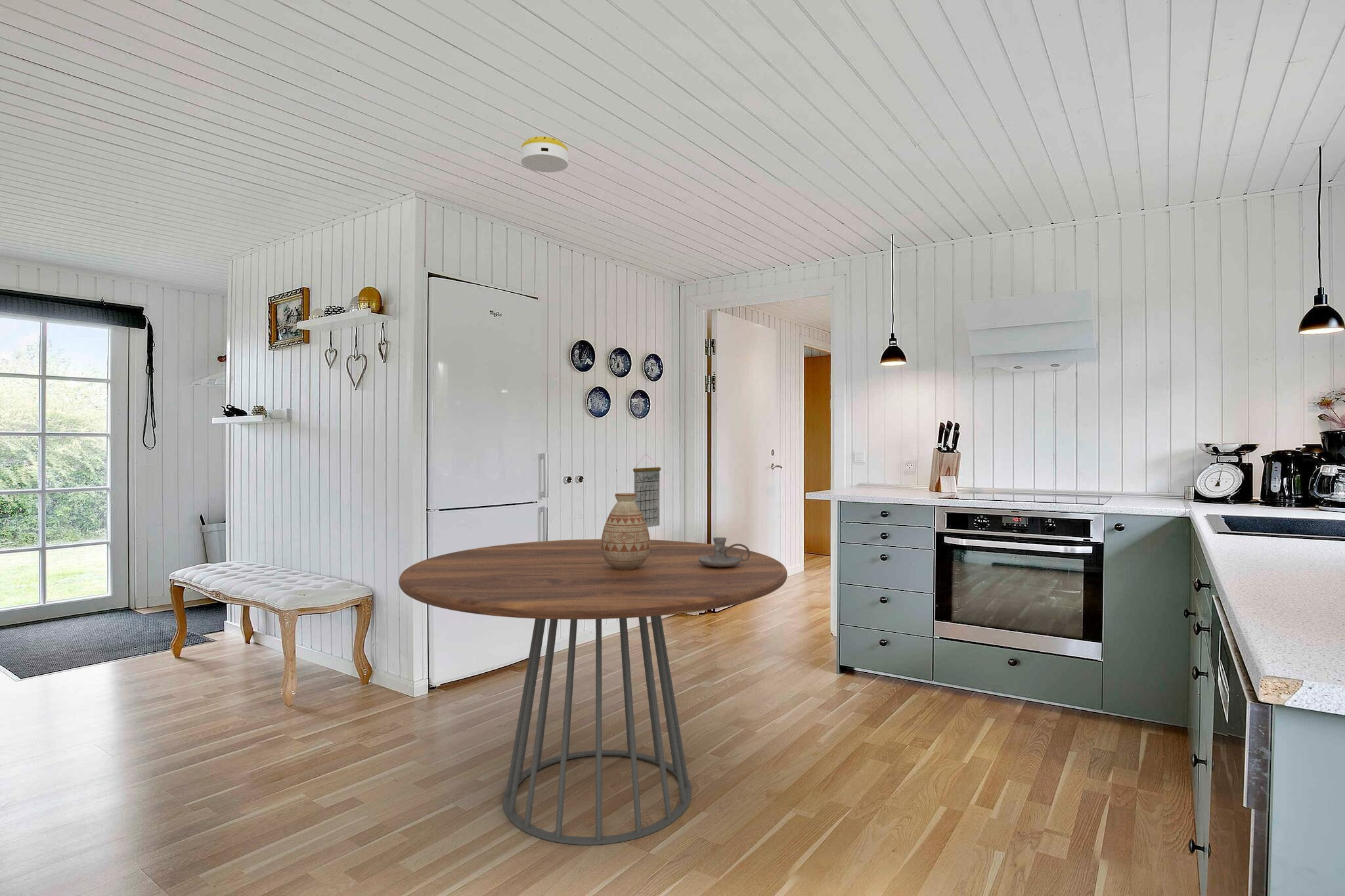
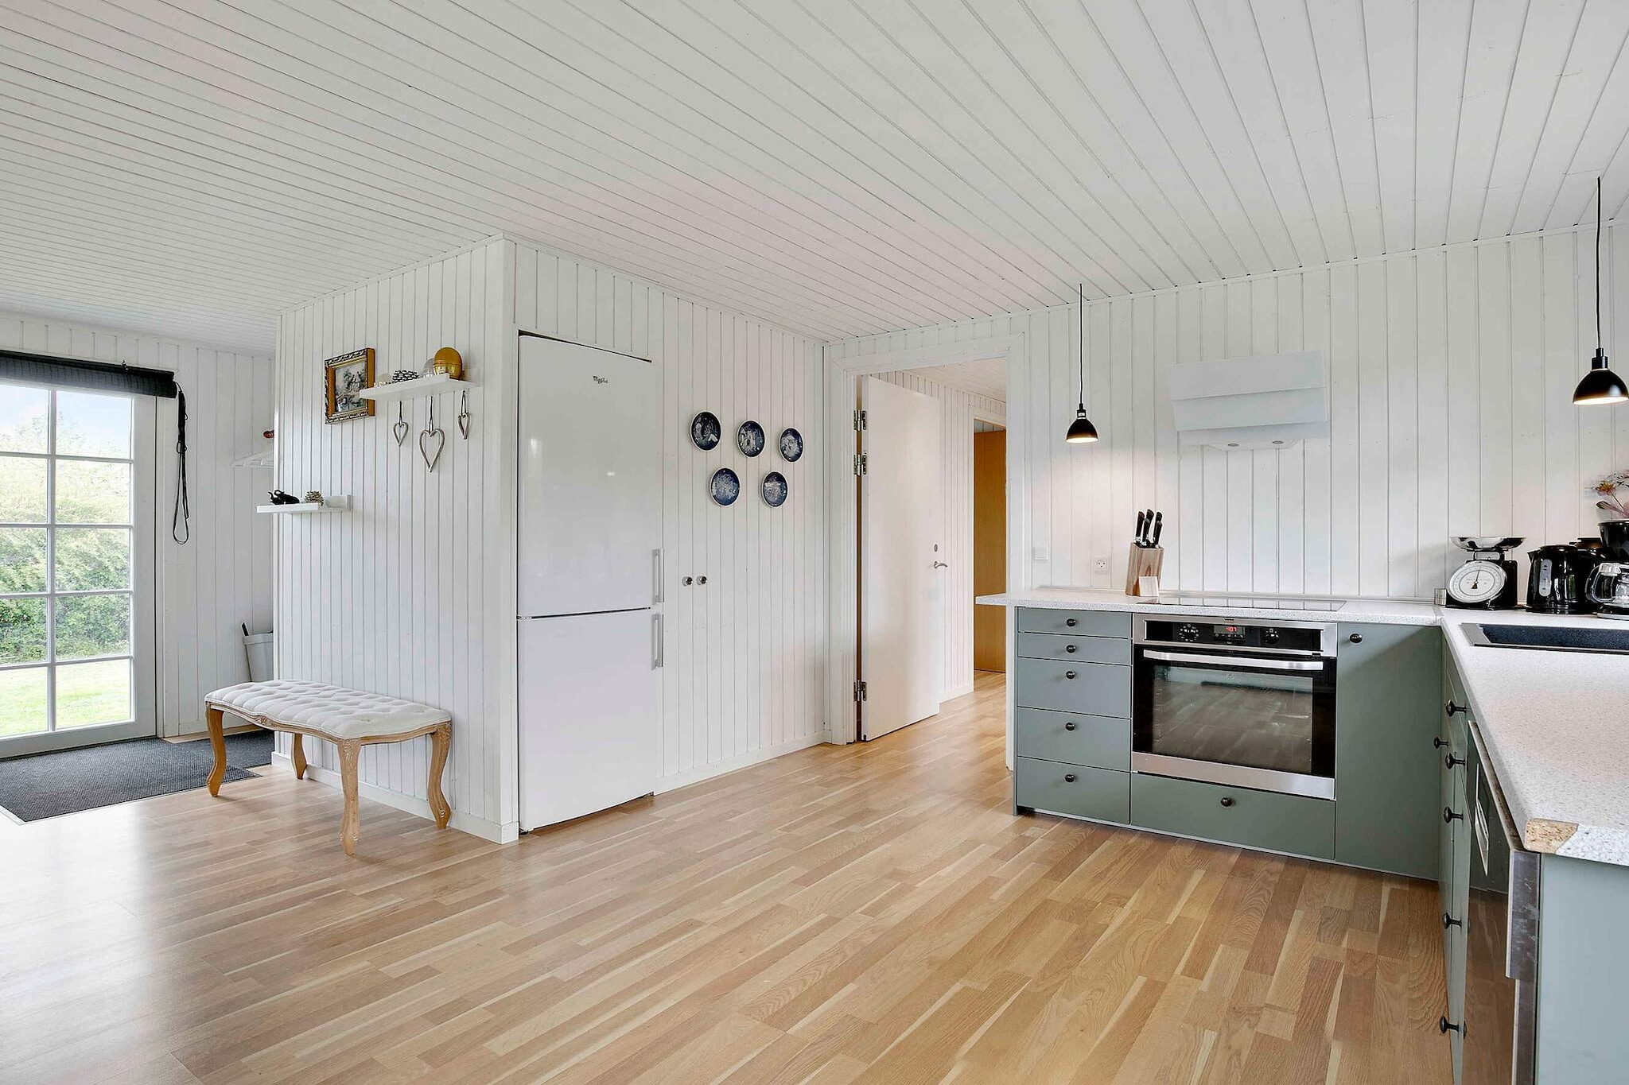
- dining table (598, 678)
- smoke detector (544, 154)
- candle holder (724, 551)
- calendar (647, 490)
- vase (625, 530)
